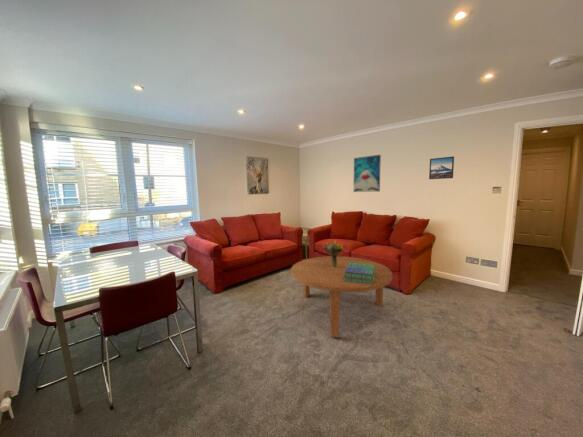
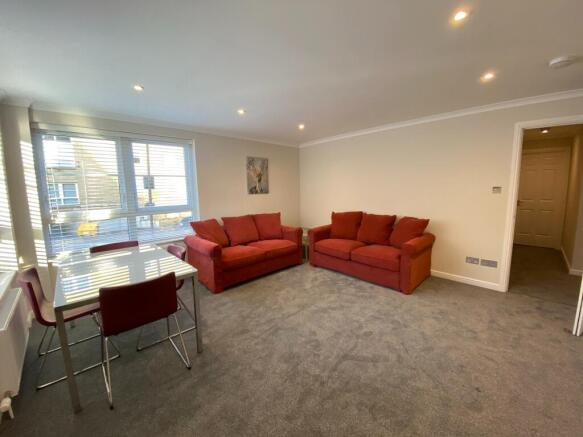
- stack of books (360, 272)
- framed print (441, 168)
- wall art (366, 174)
- bouquet (333, 253)
- coffee table (339, 289)
